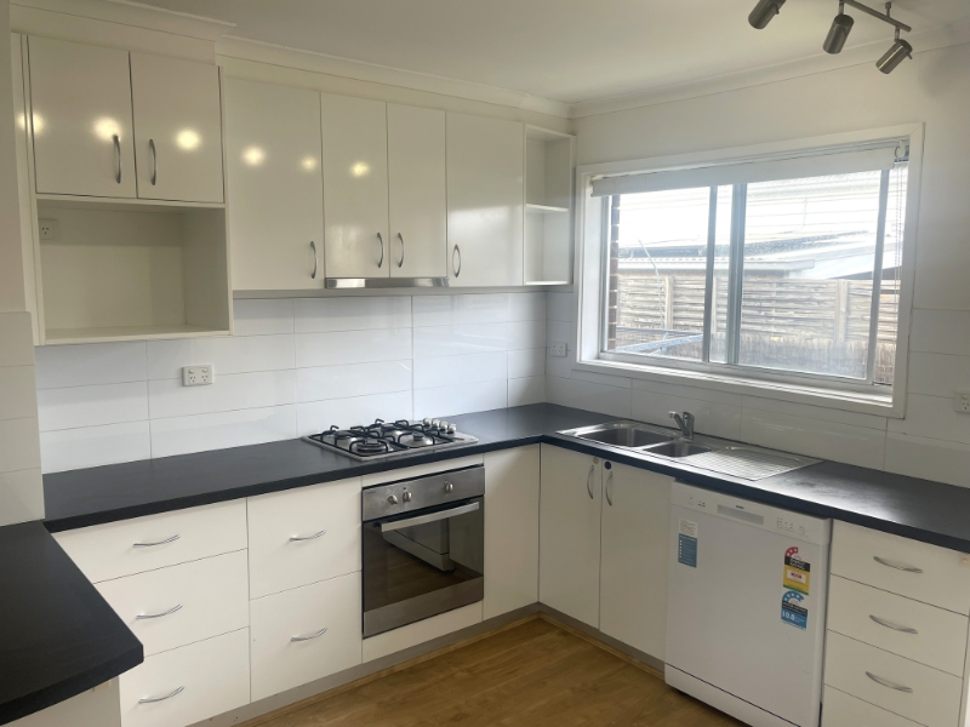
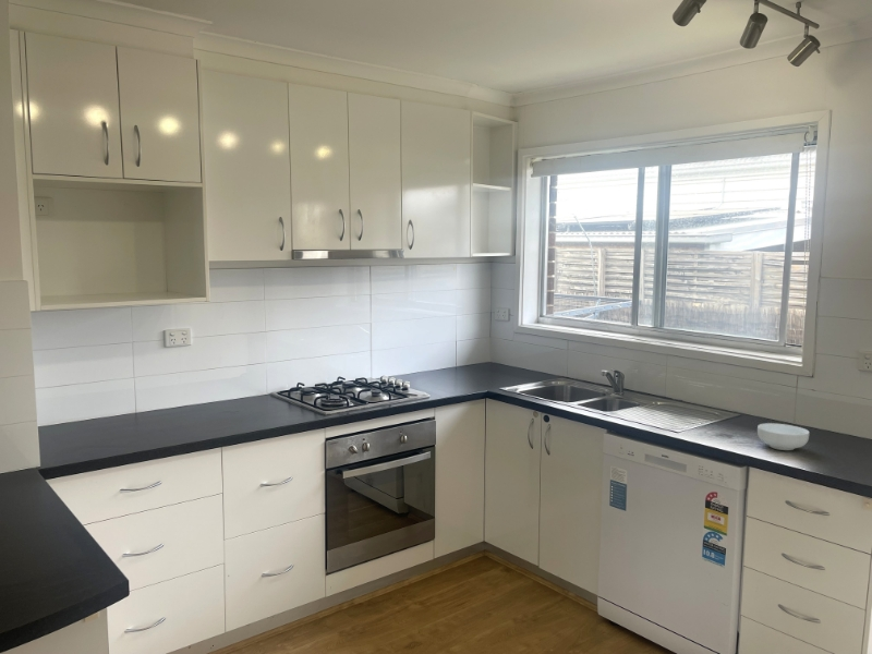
+ cereal bowl (783, 437)
